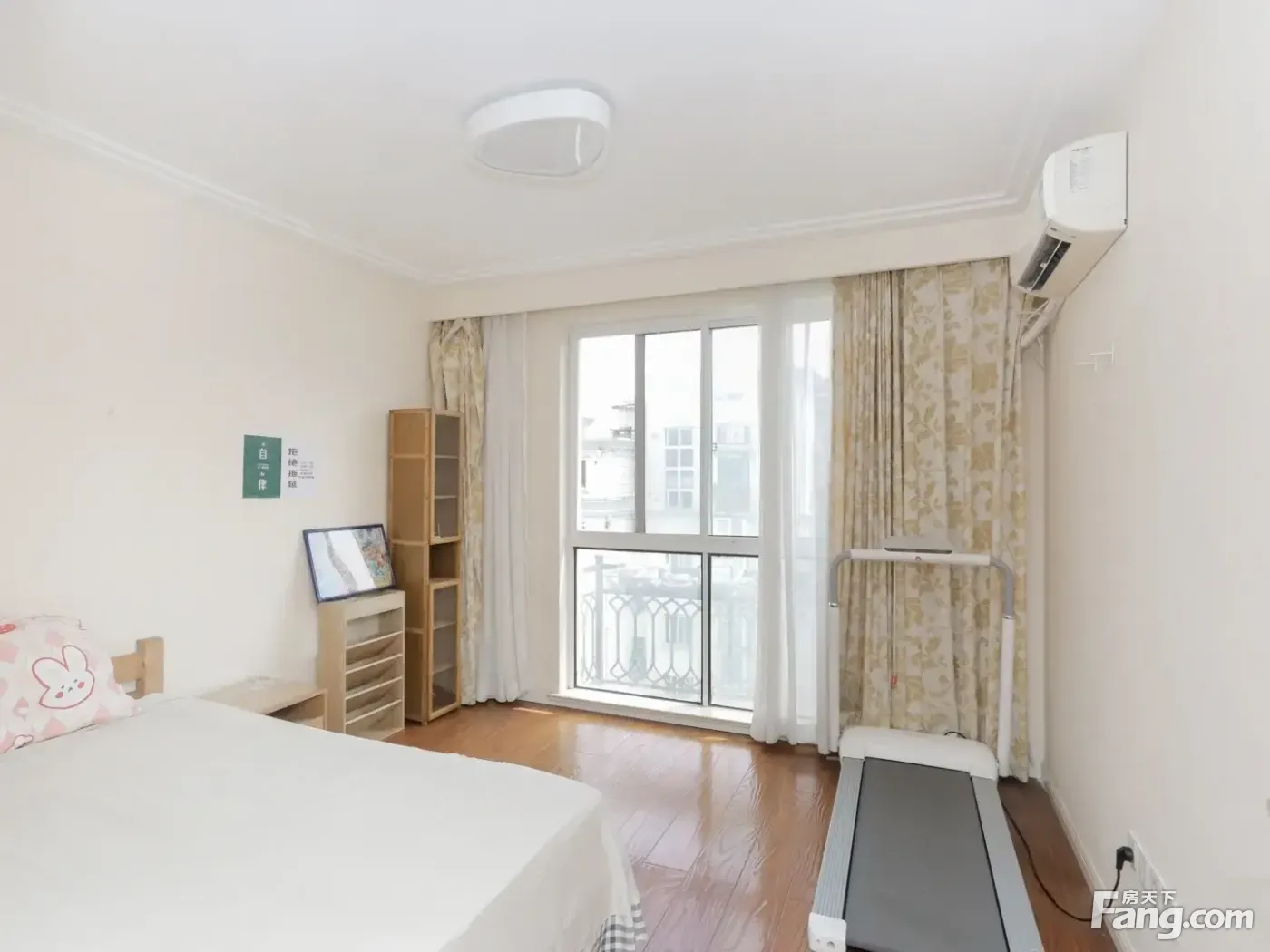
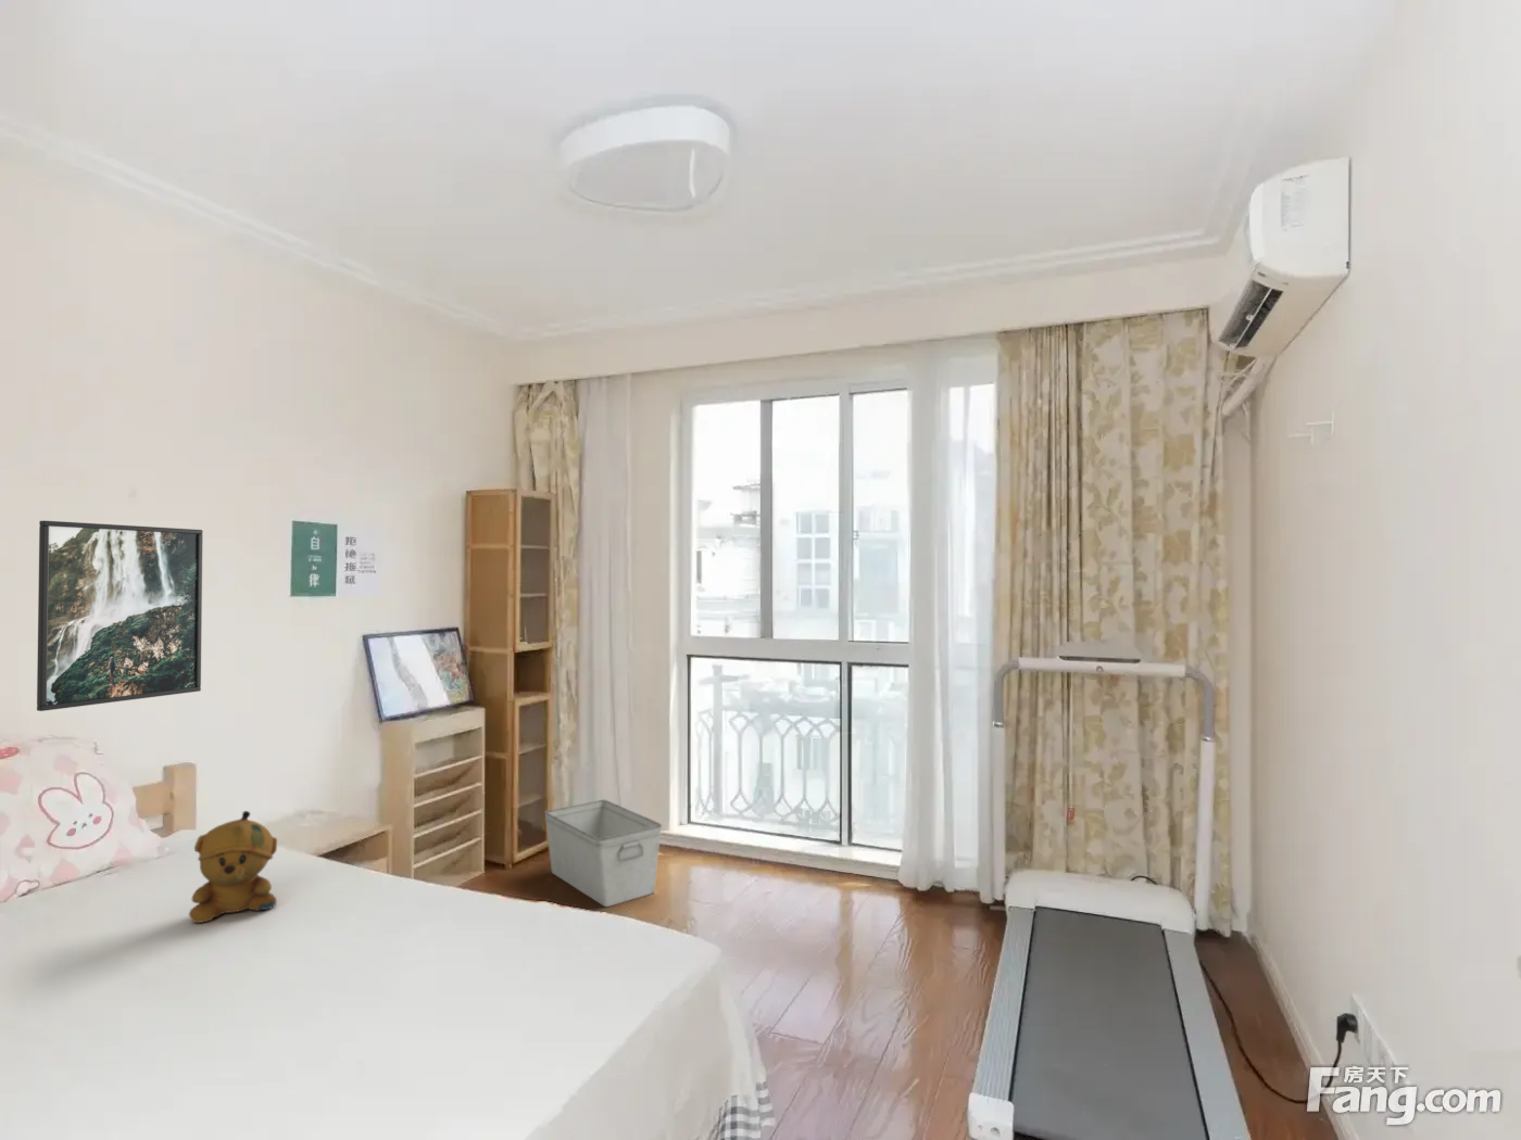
+ storage bin (601, 849)
+ stuffed bear (236, 862)
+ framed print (126, 612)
